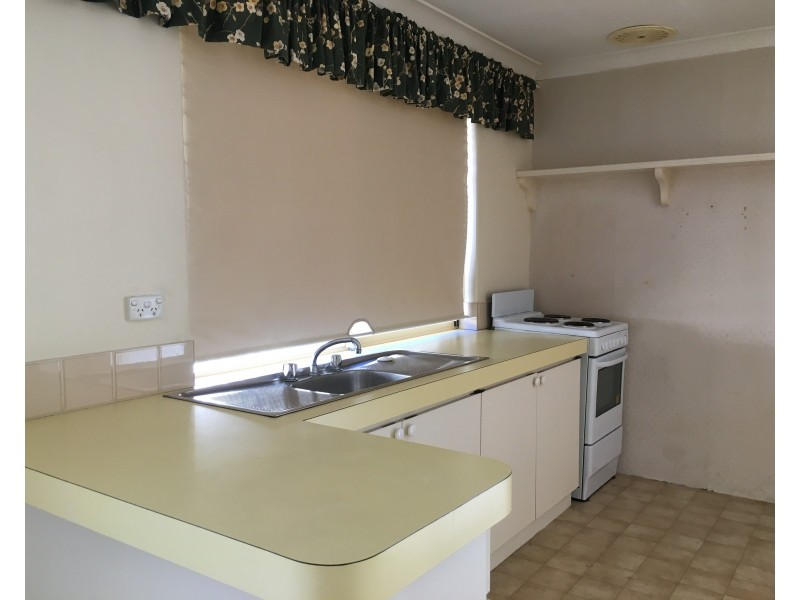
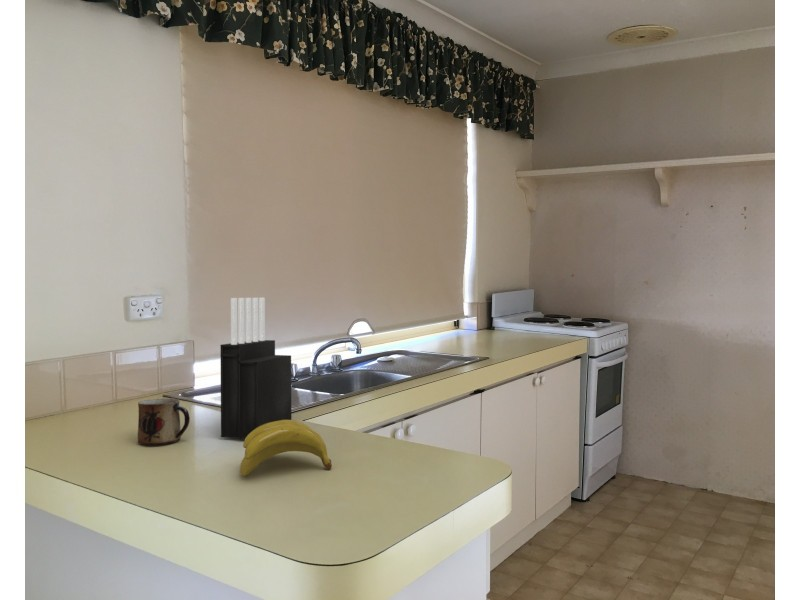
+ banana (286, 445)
+ knife block (261, 364)
+ mug (162, 420)
